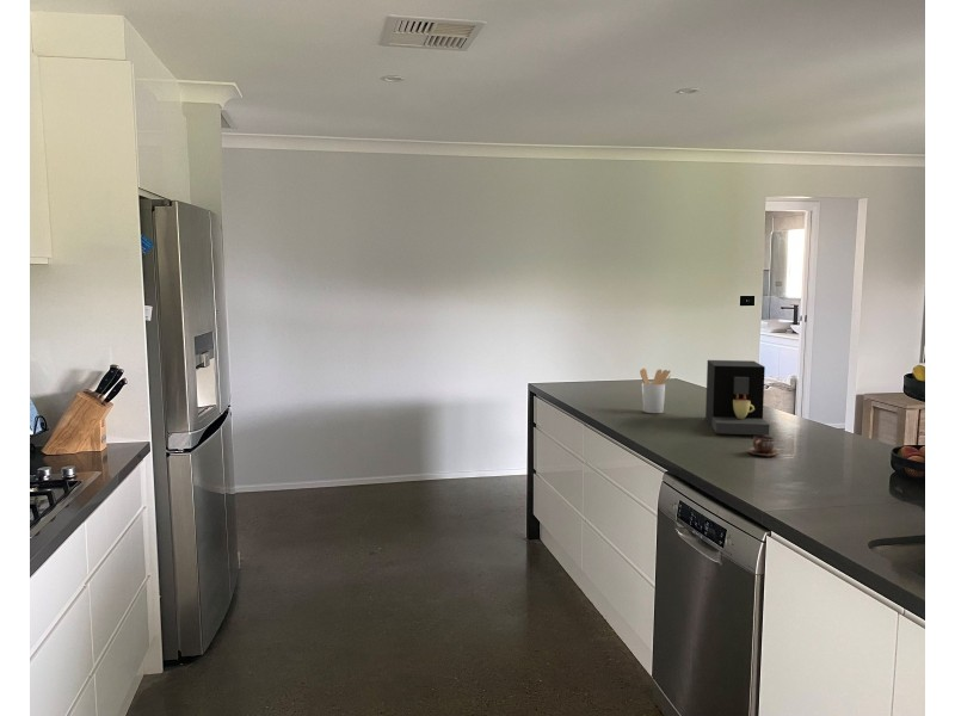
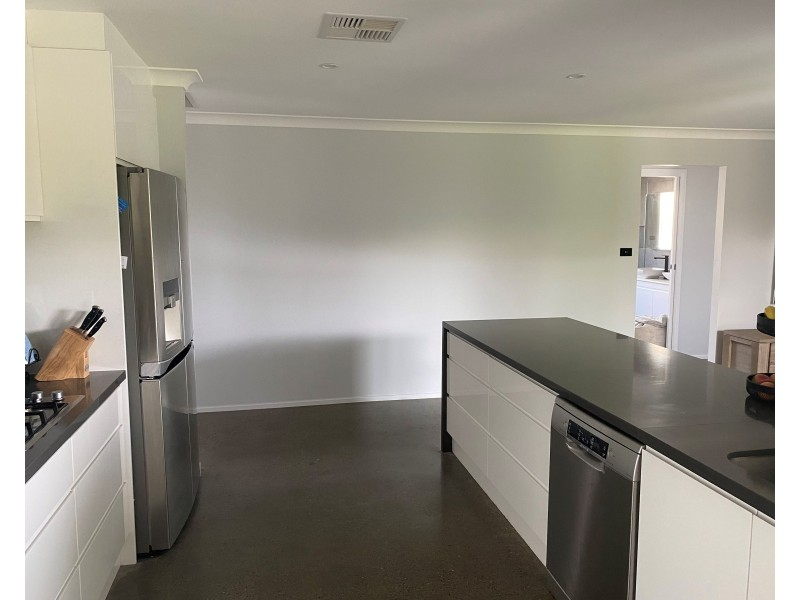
- coffee maker (735, 395)
- cup (762, 445)
- utensil holder (655, 389)
